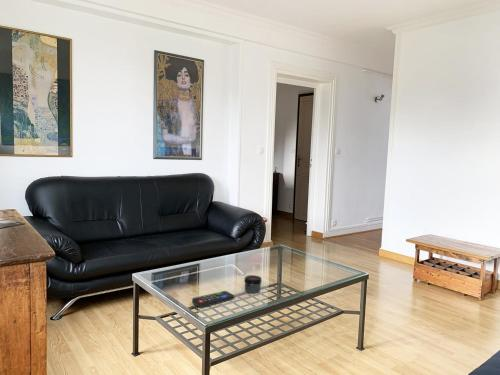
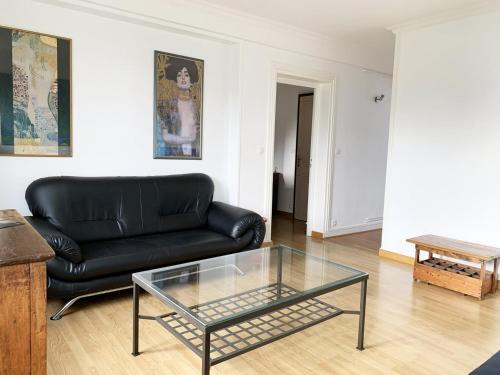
- remote control (213, 298)
- jar (252, 284)
